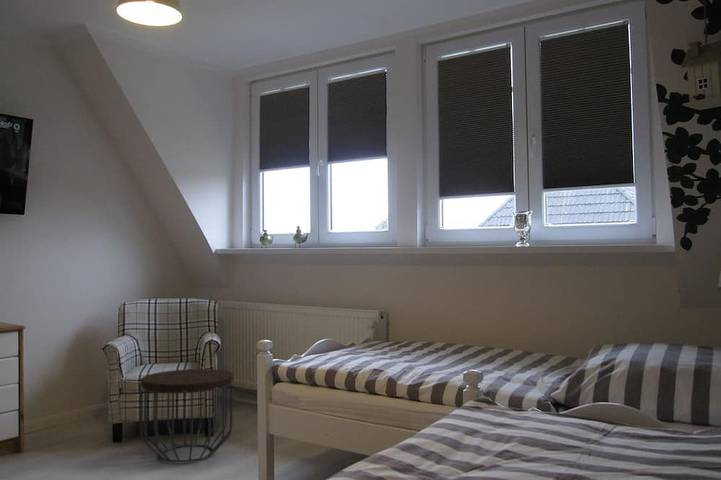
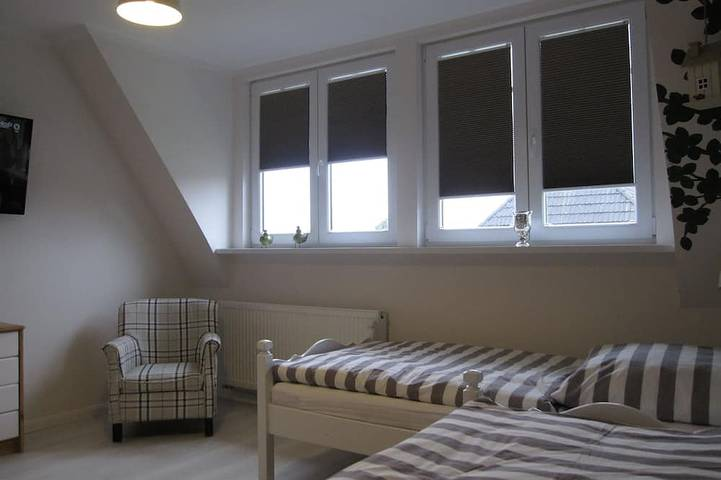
- side table (184, 414)
